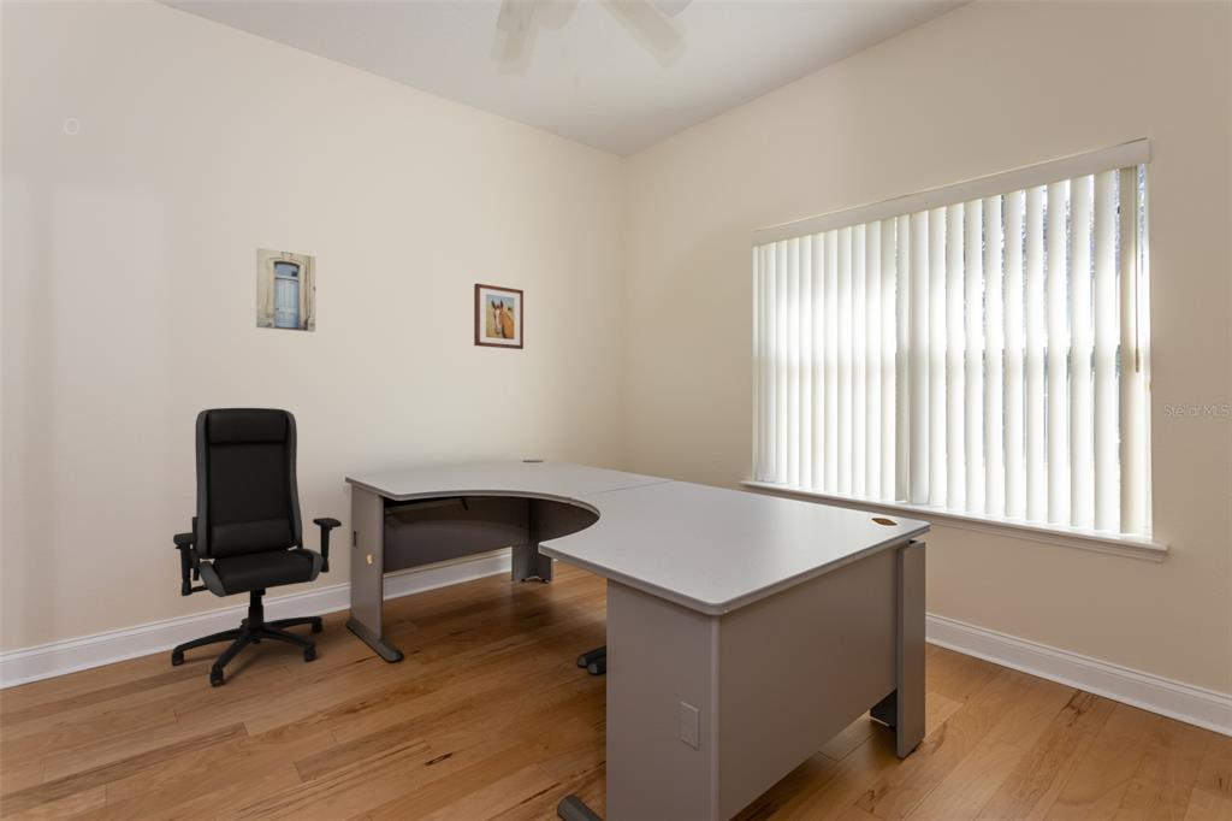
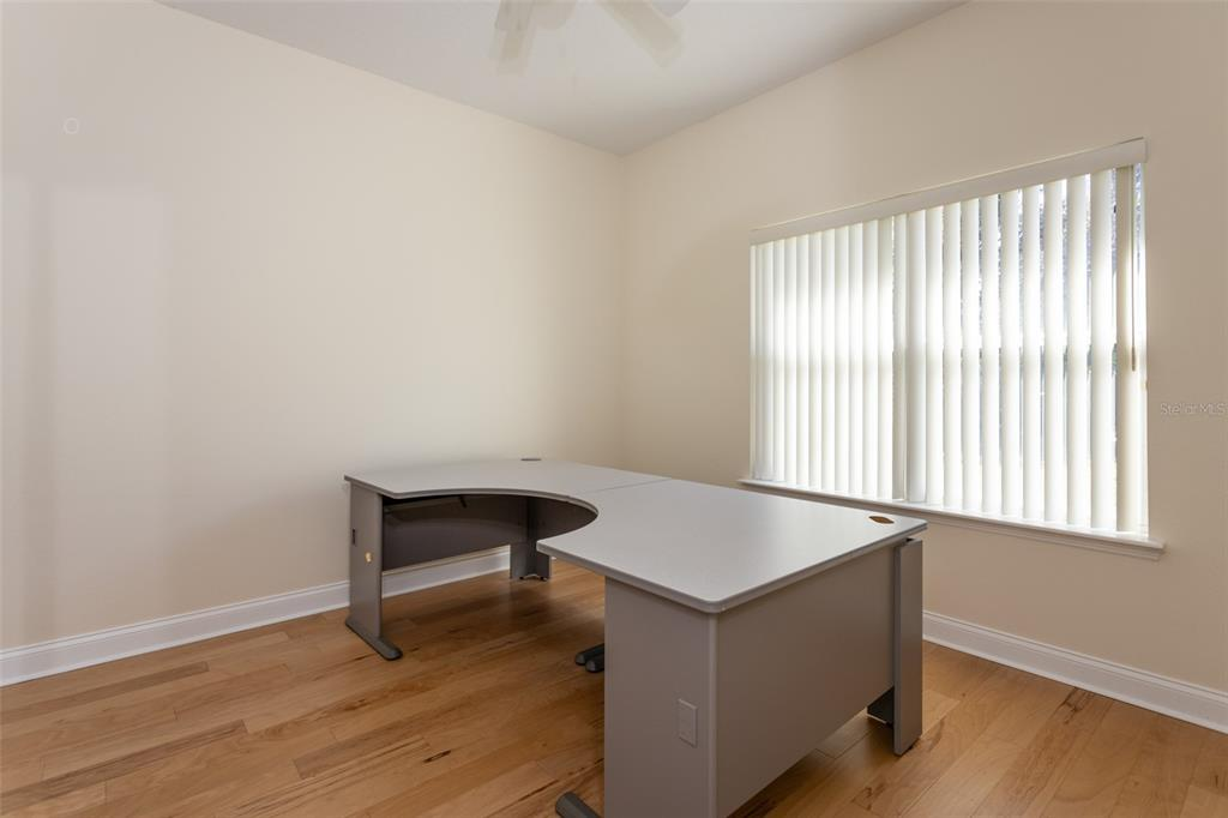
- office chair (255, 531)
- wall art (499, 317)
- wall art (286, 290)
